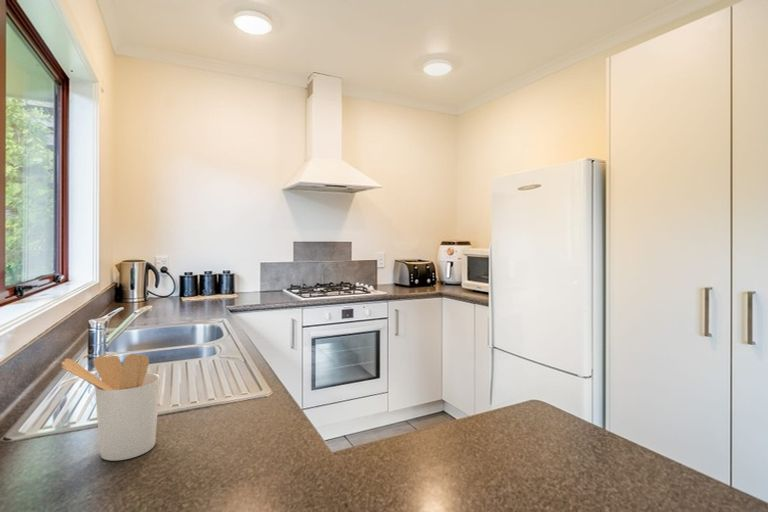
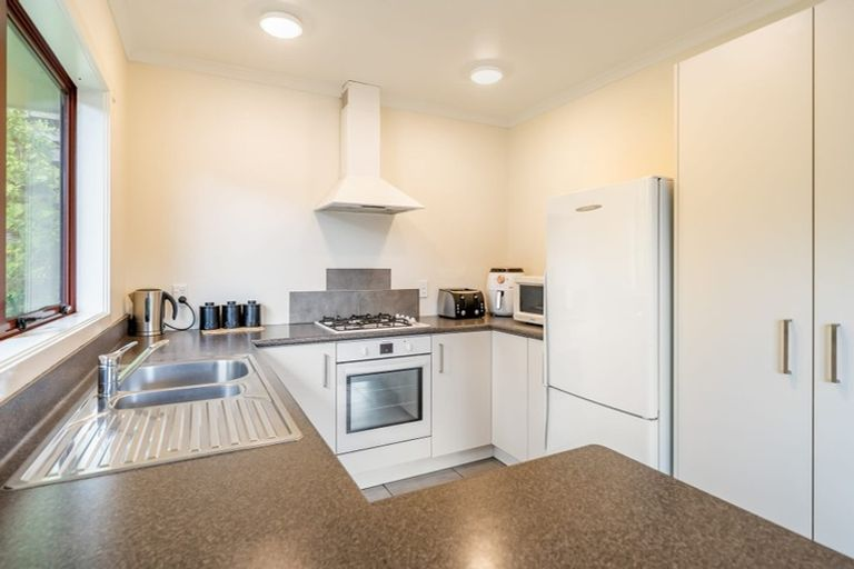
- utensil holder (111, 402)
